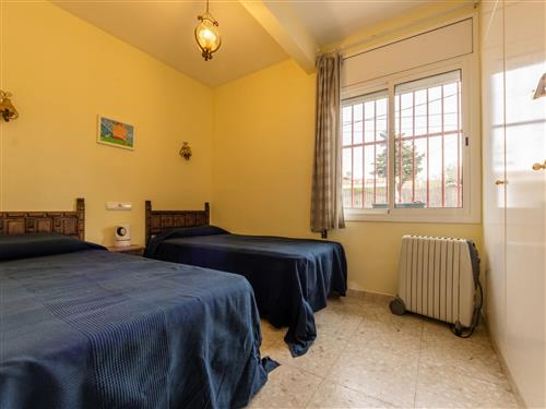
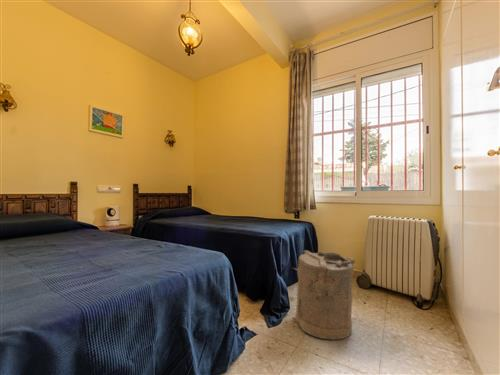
+ laundry hamper (322, 289)
